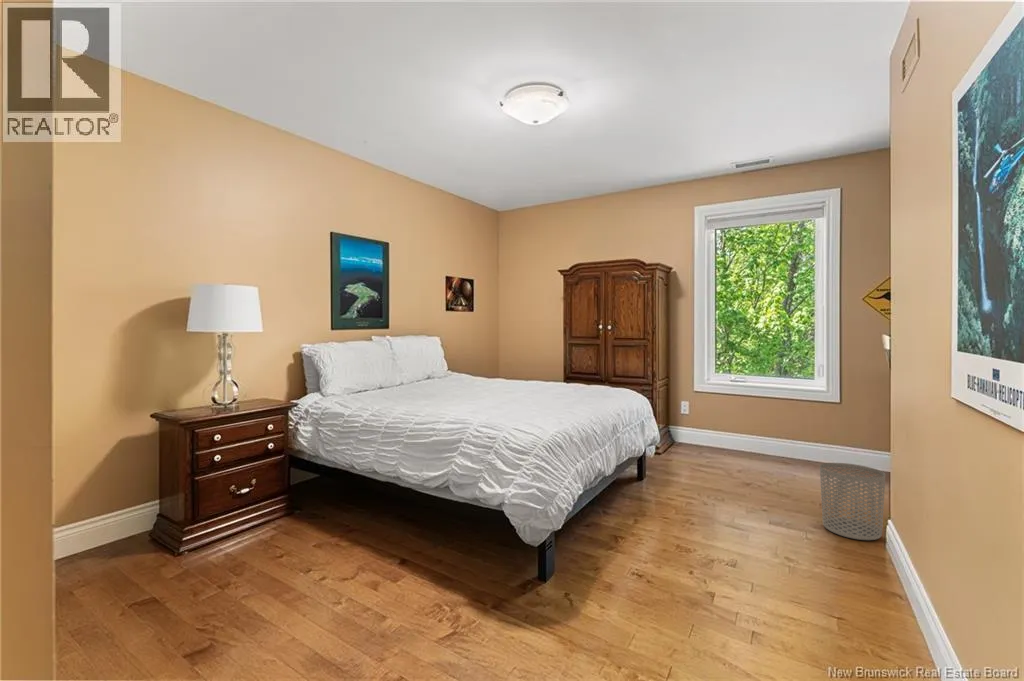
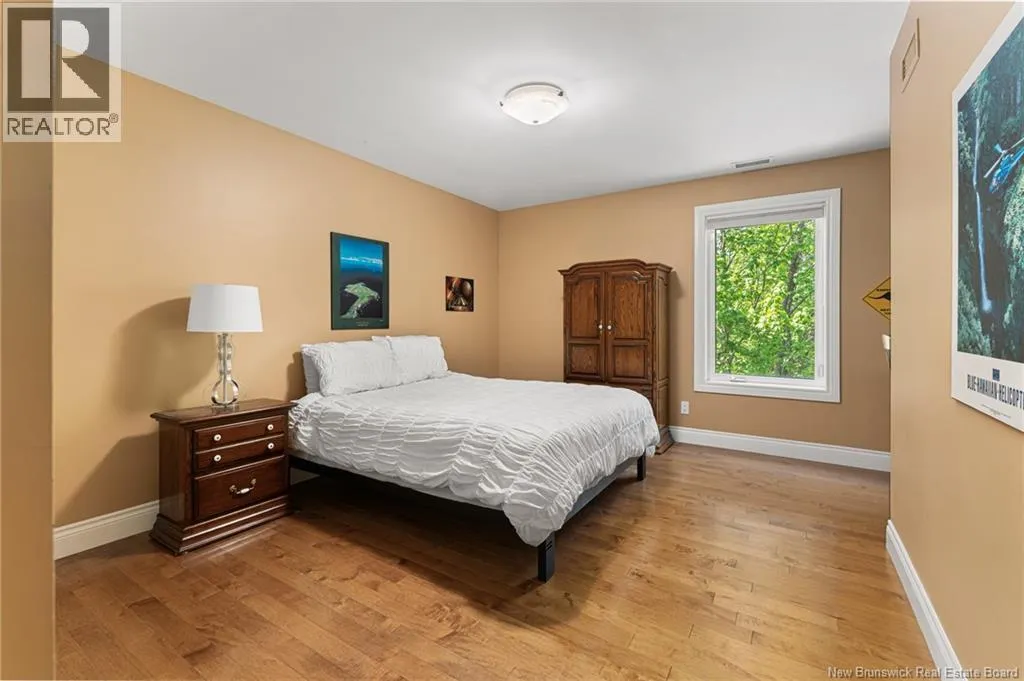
- waste bin (851, 500)
